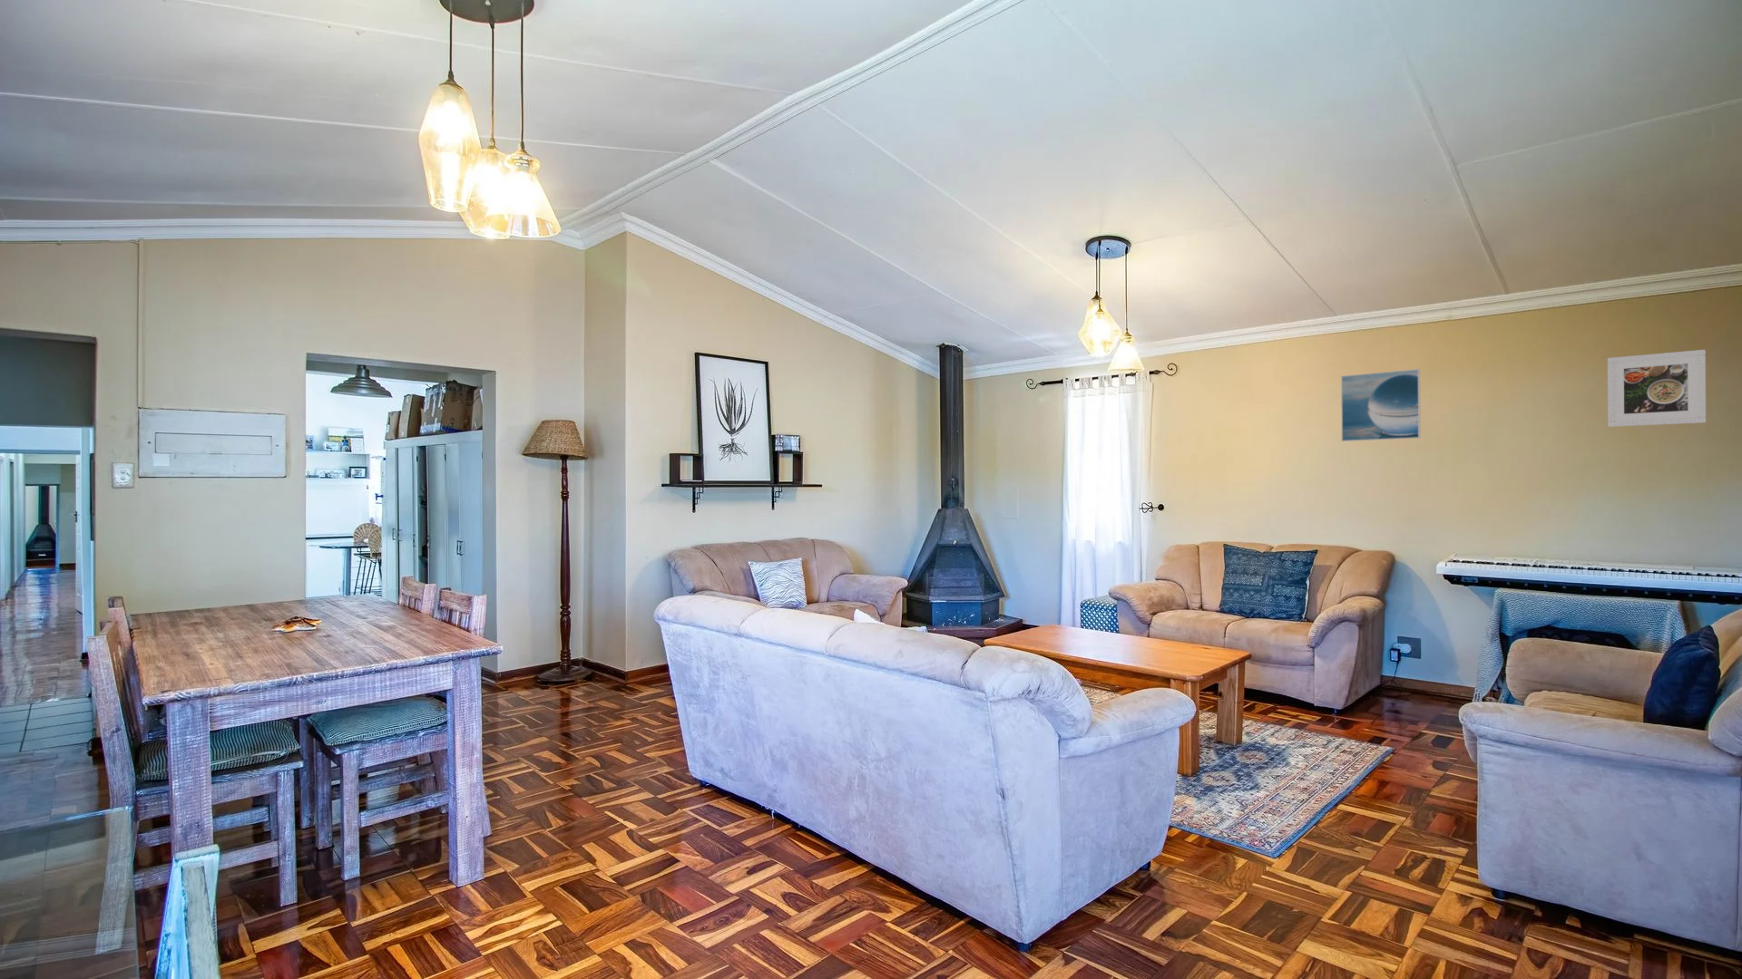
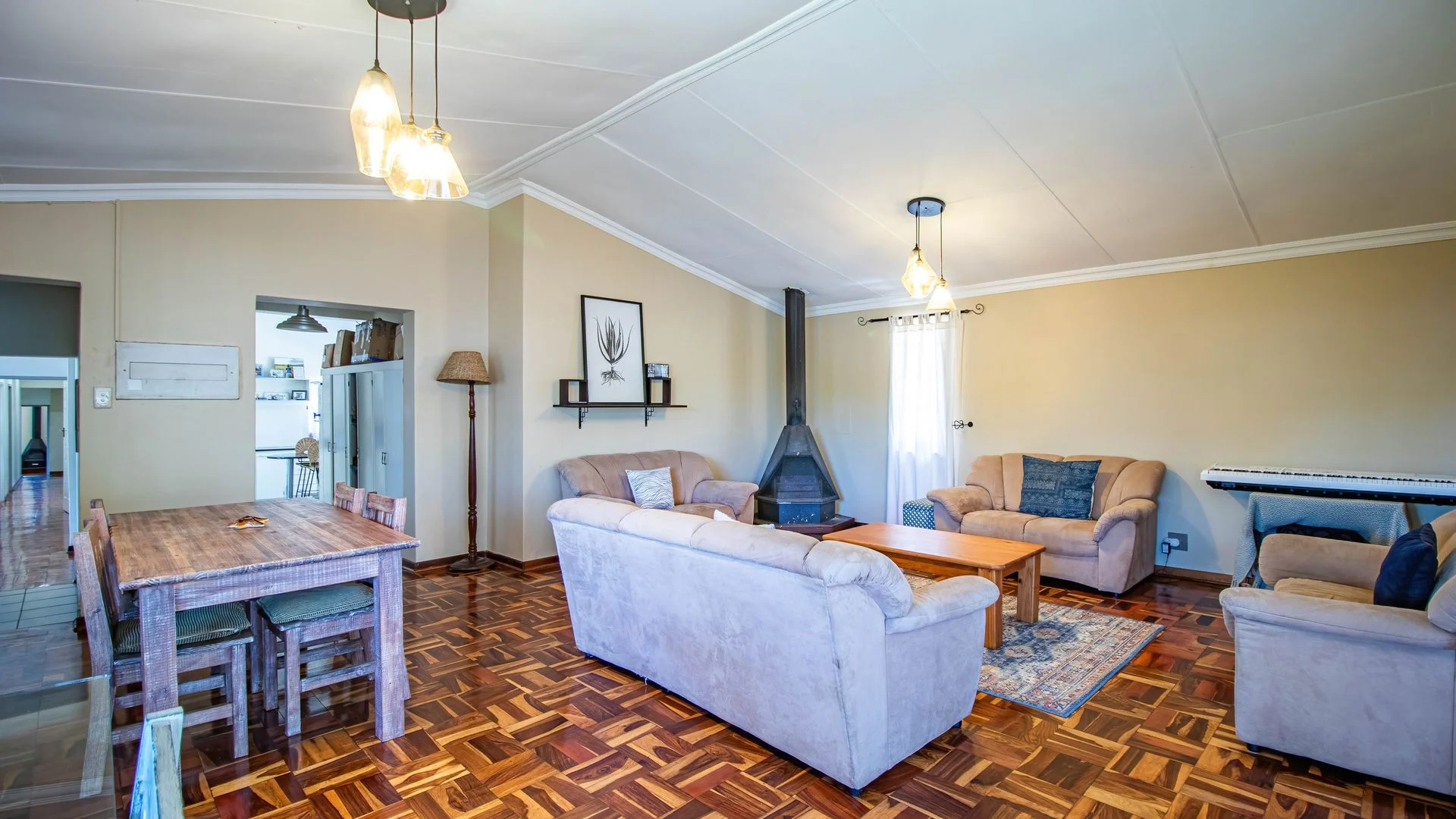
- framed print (1379, 406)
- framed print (1655, 388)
